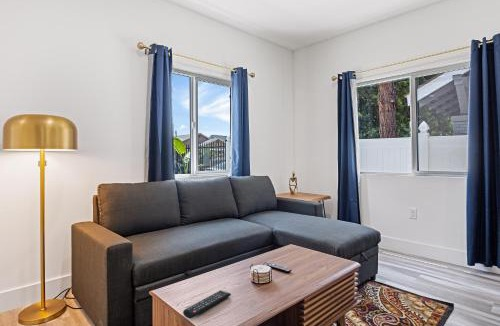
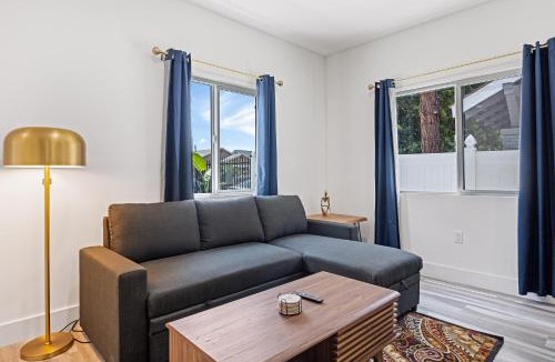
- remote control (208, 303)
